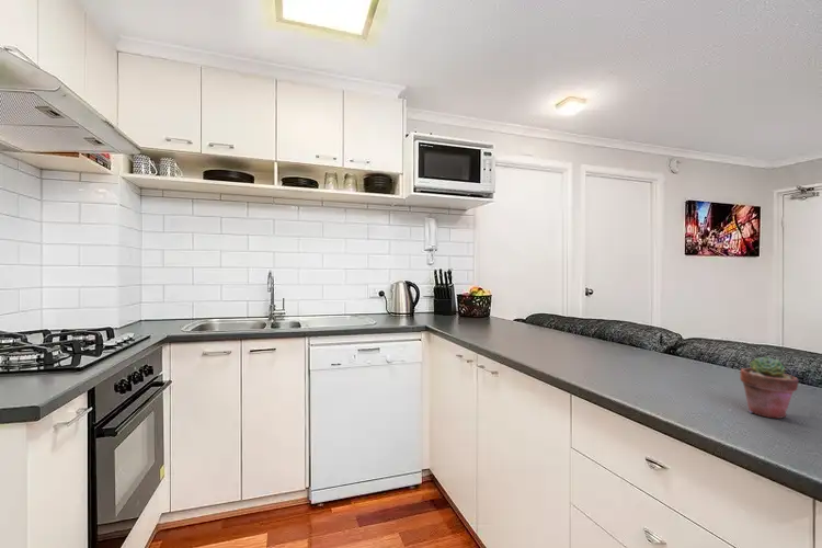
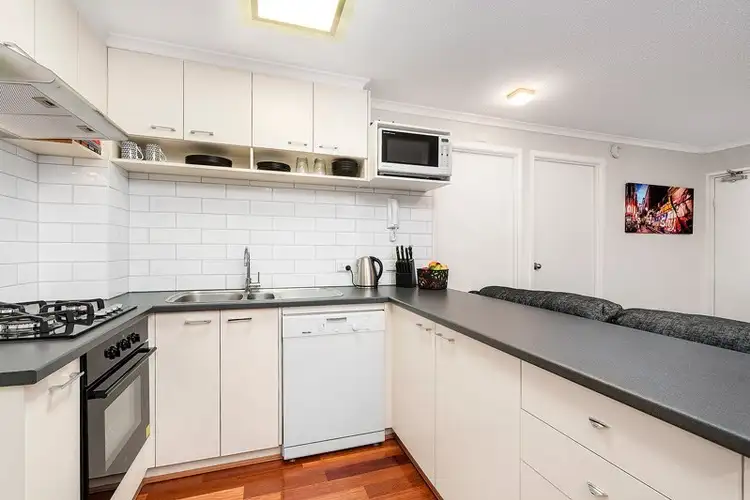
- potted succulent (767, 385)
